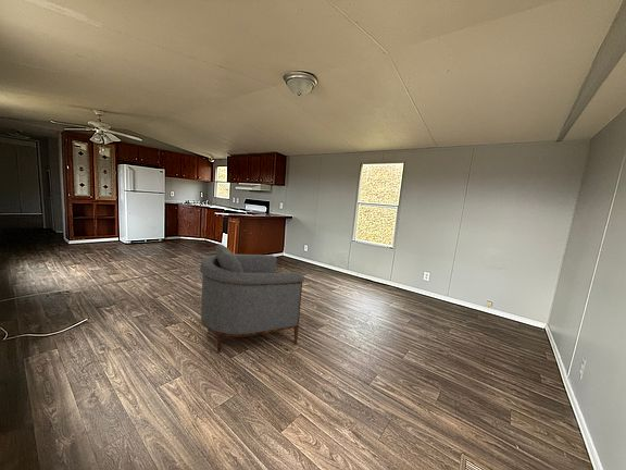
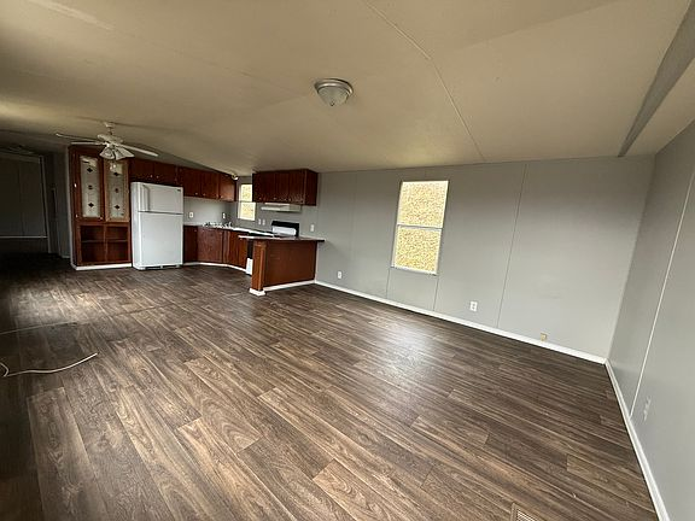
- armchair (246, 290)
